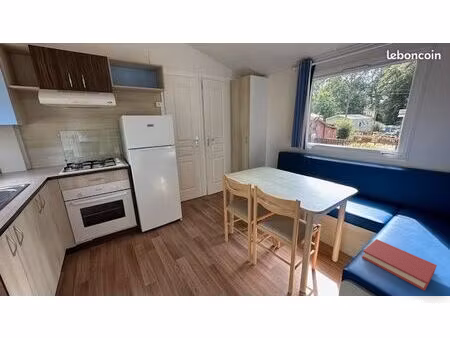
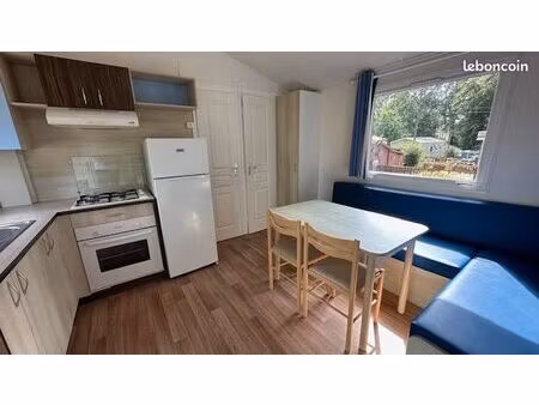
- hardback book (397, 260)
